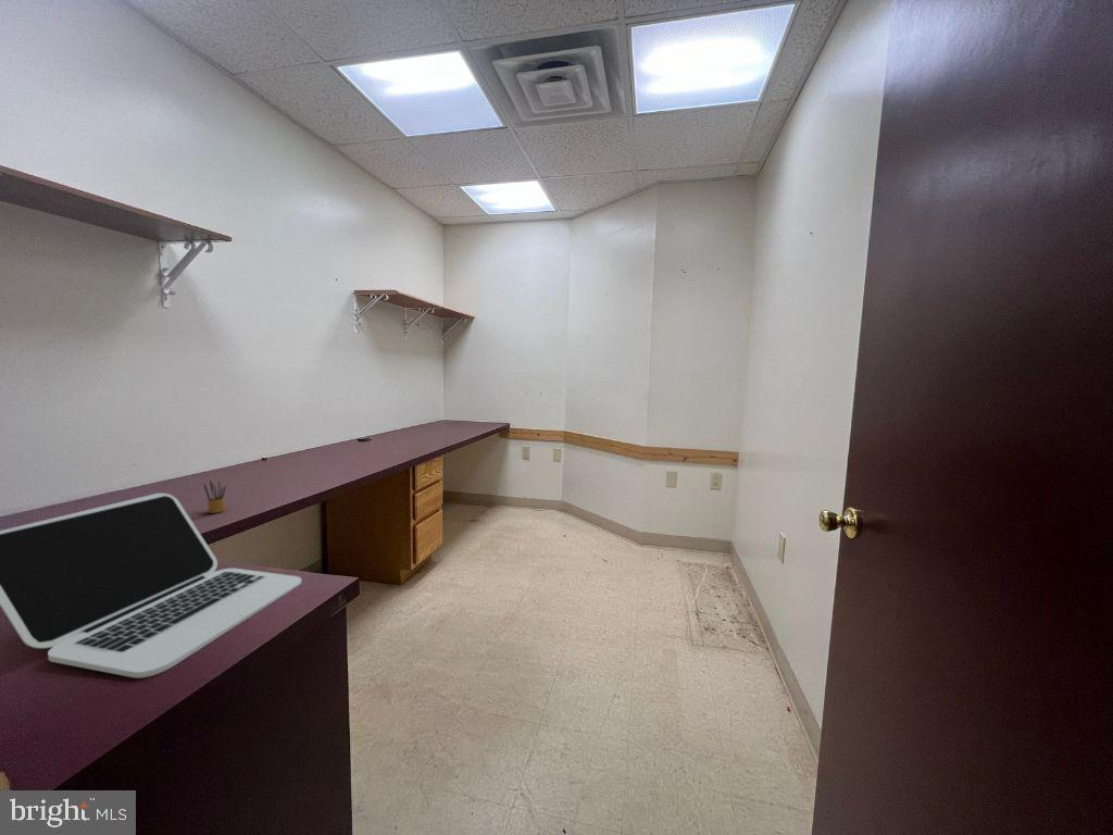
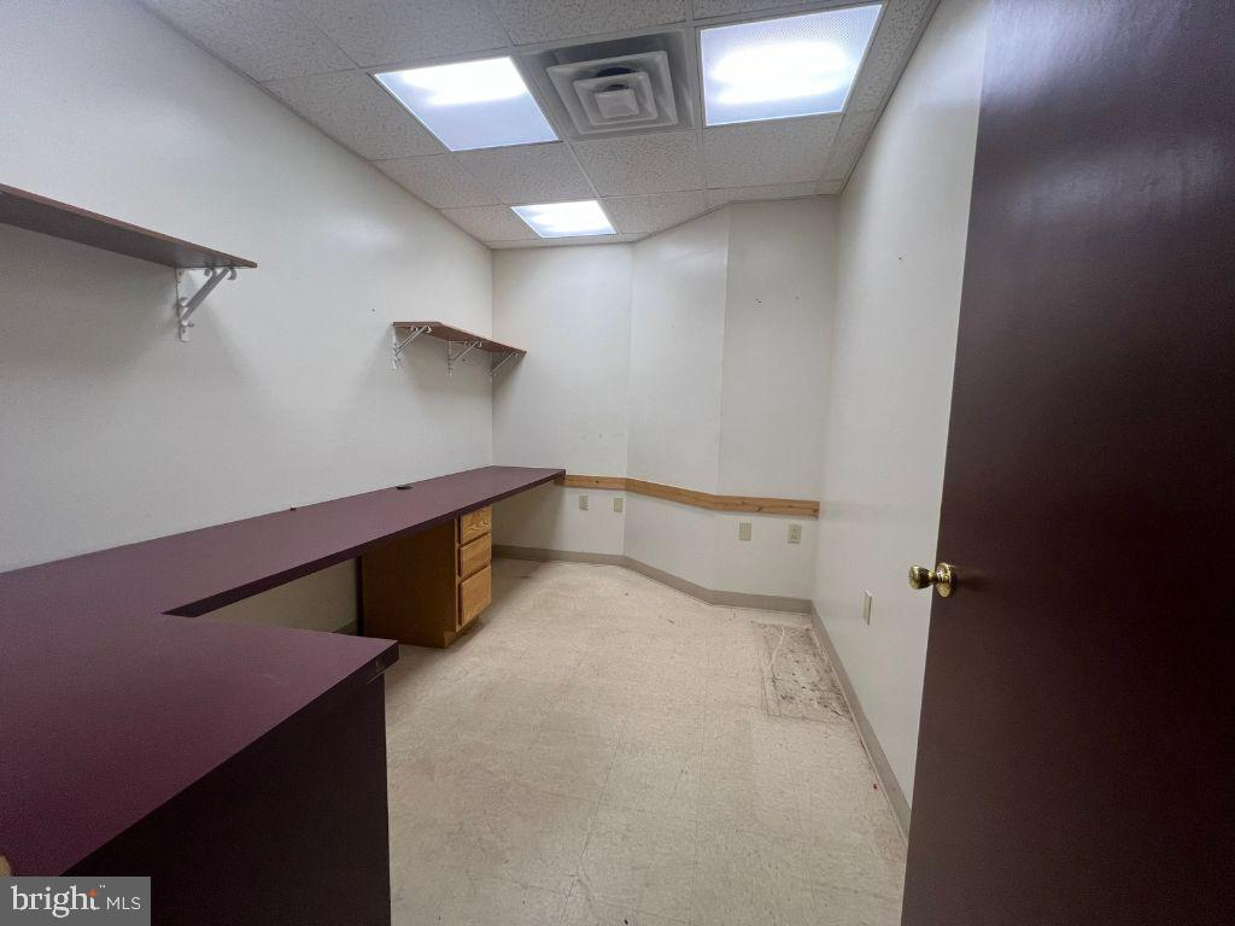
- laptop (162, 564)
- pencil box (214, 496)
